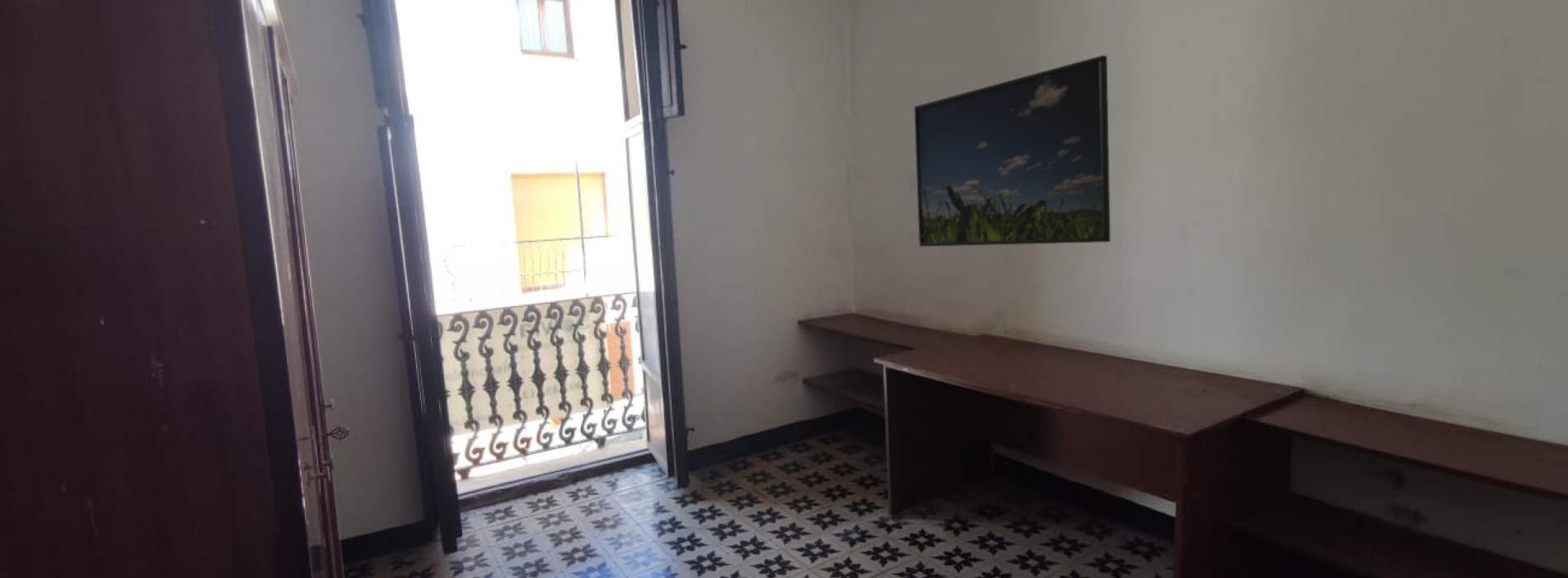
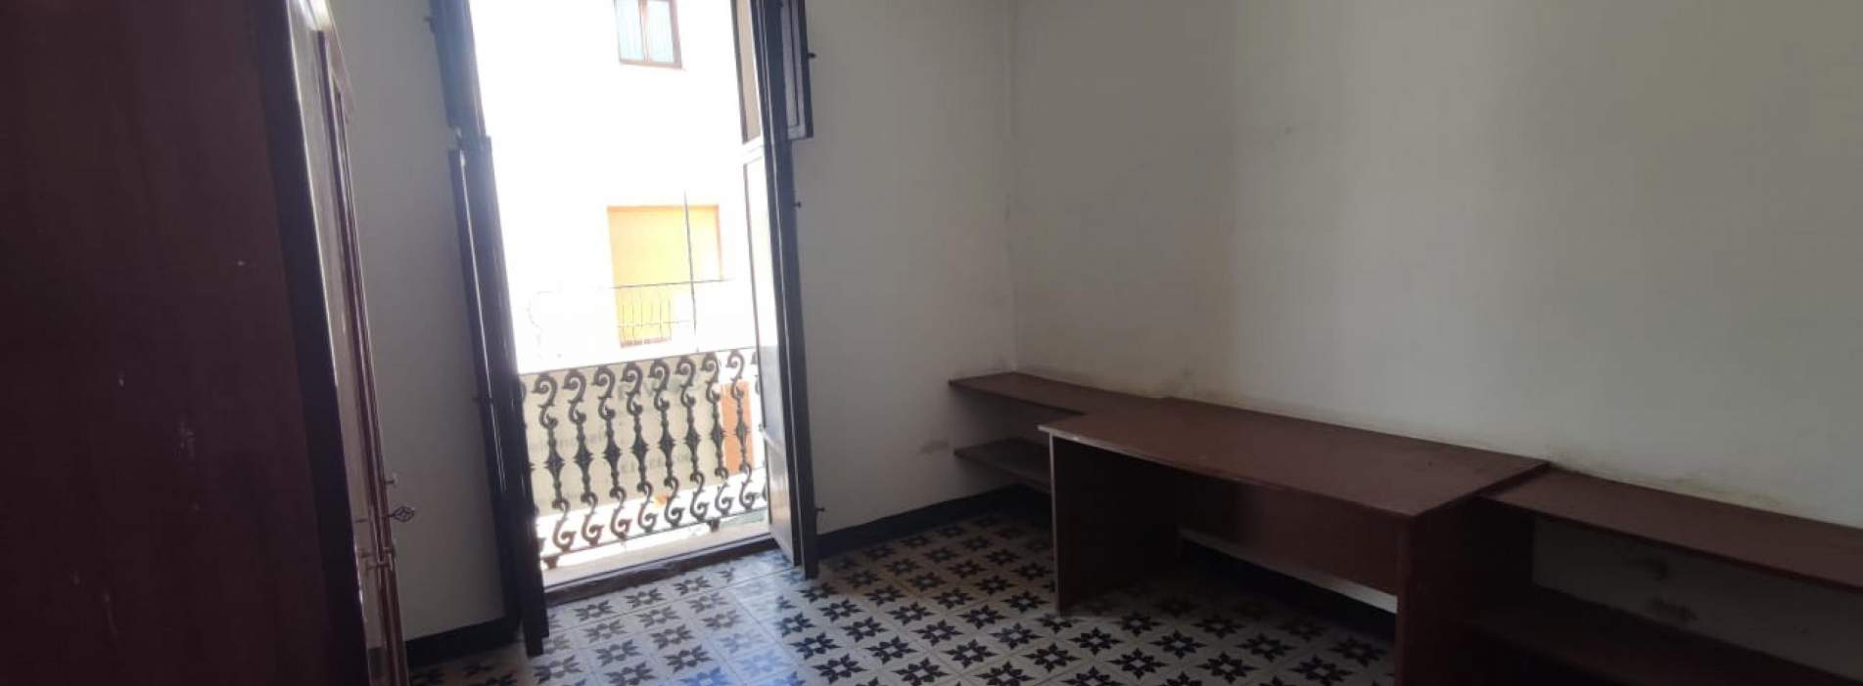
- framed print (999, 165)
